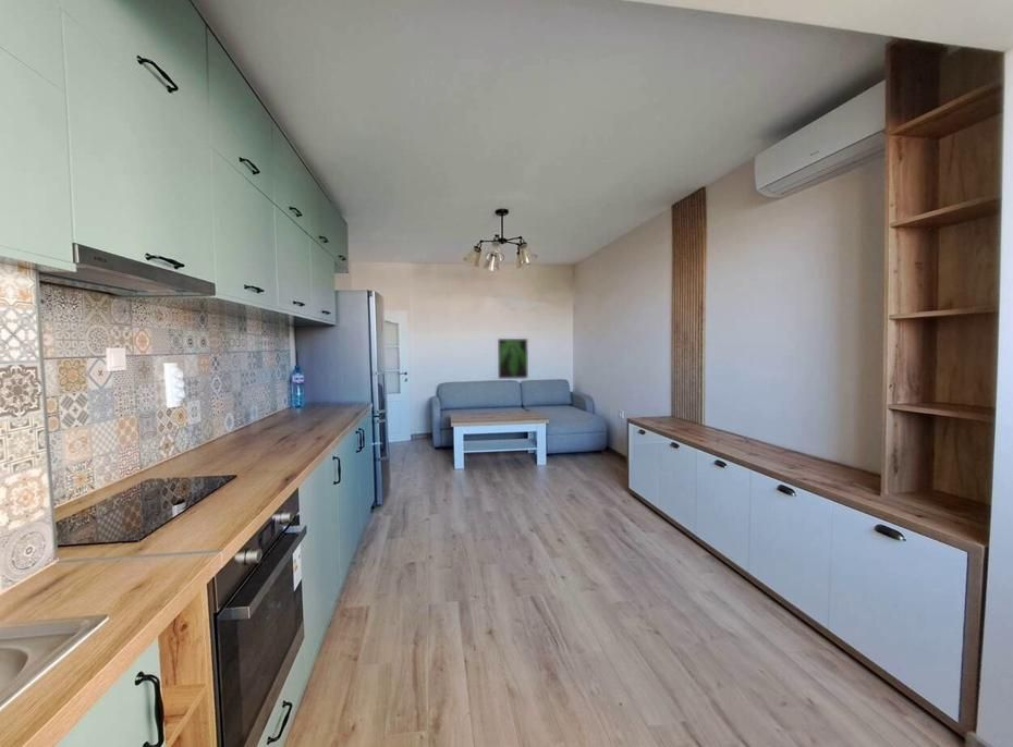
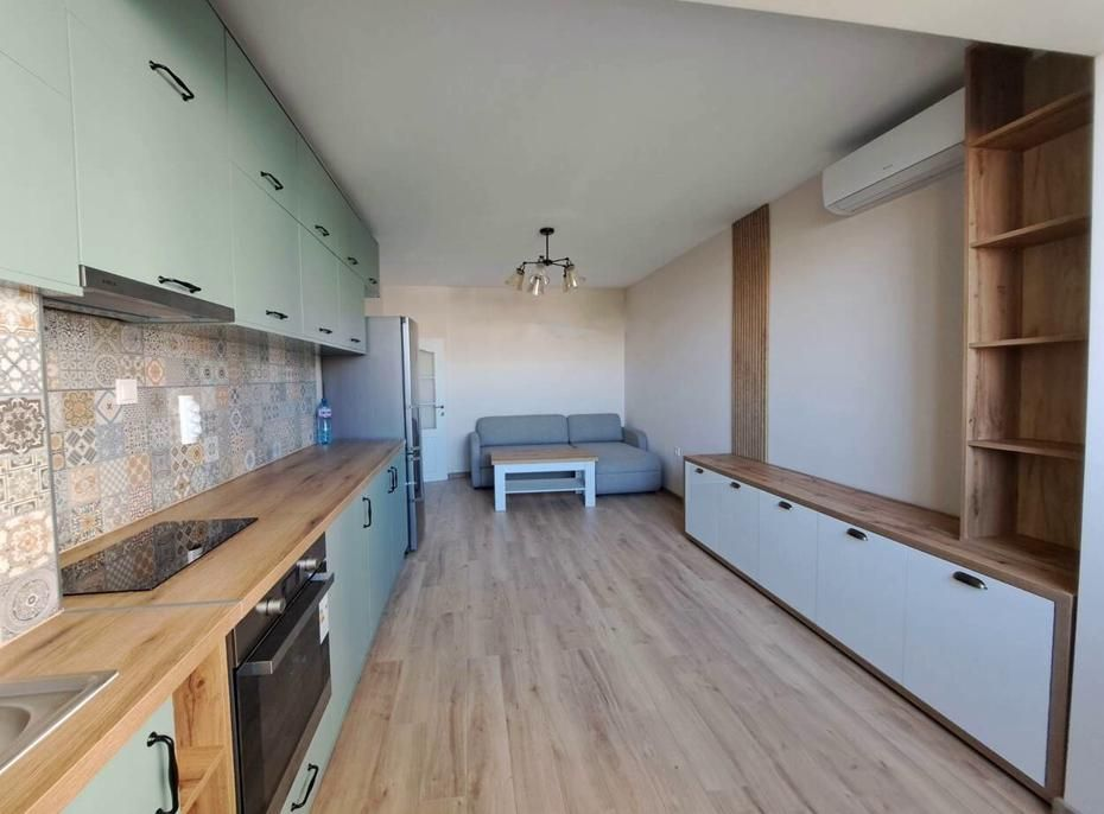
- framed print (512, 358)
